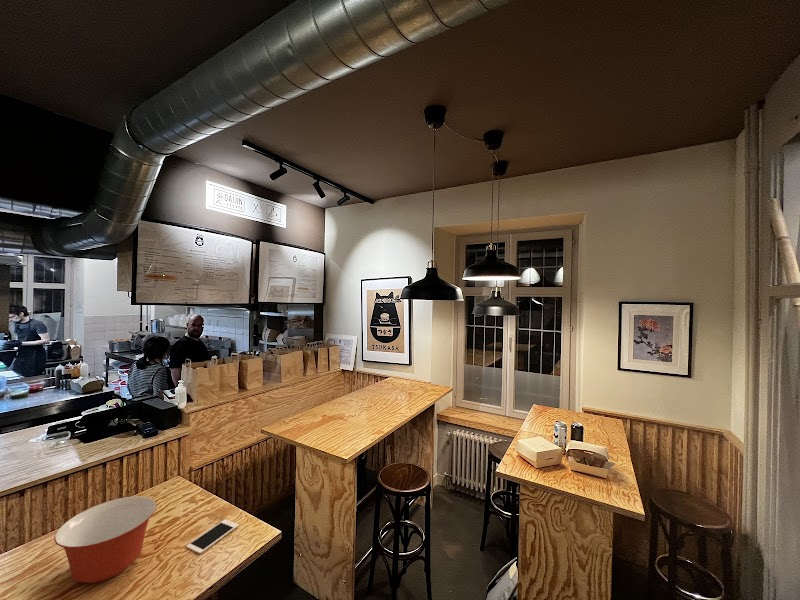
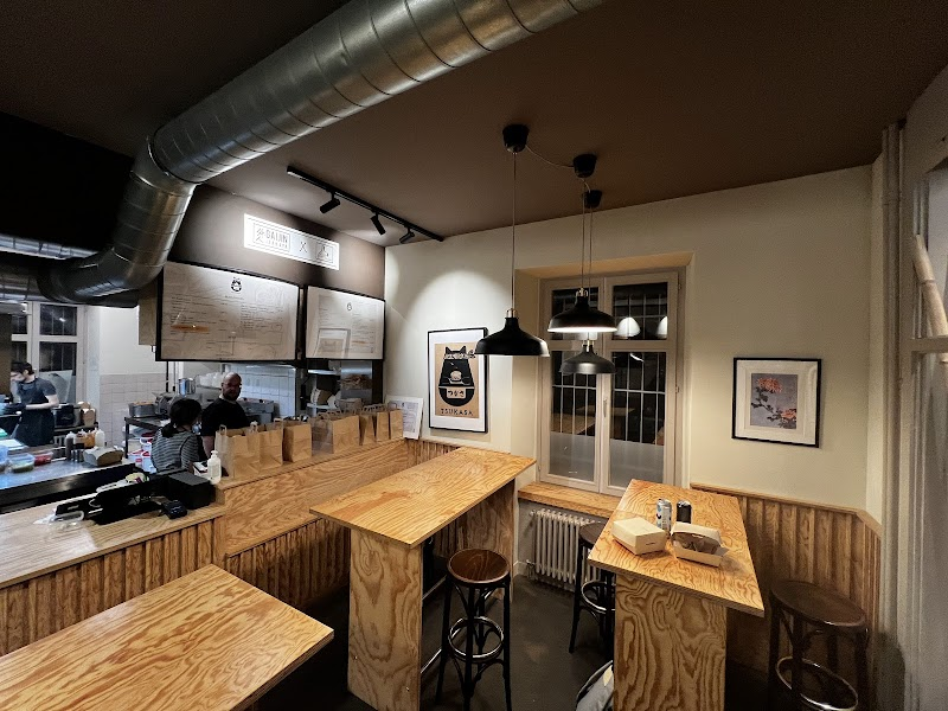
- cell phone (213, 535)
- mixing bowl (108, 542)
